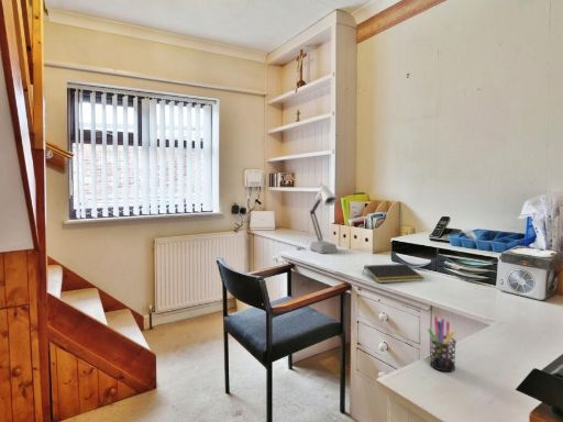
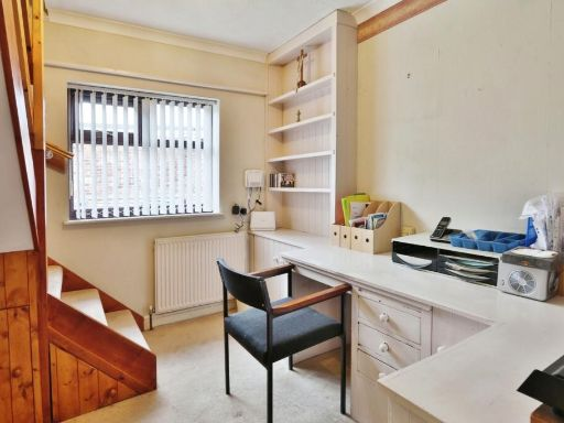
- notepad (393, 273)
- desk lamp (316, 216)
- pen holder (440, 343)
